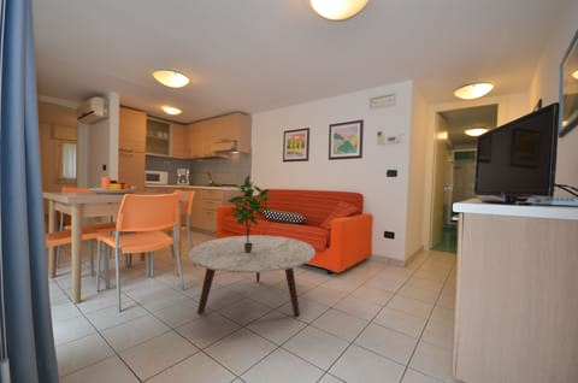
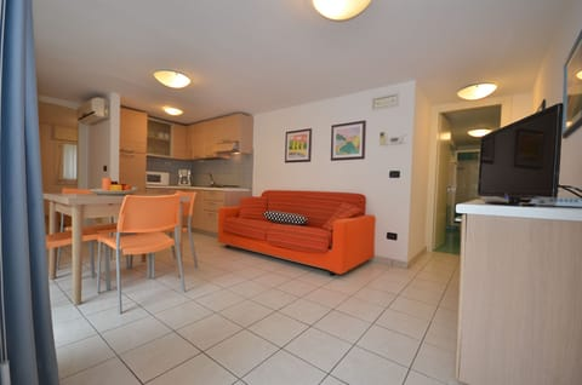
- coffee table (253, 271)
- potted plant (249, 213)
